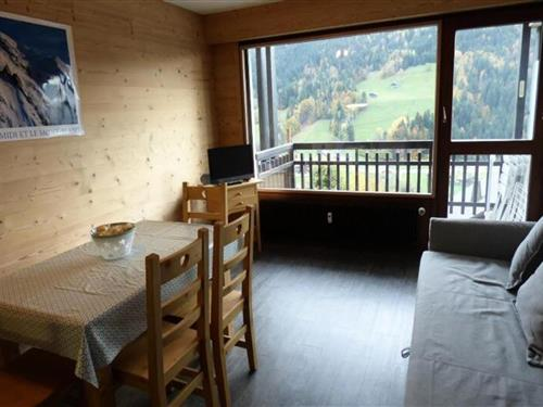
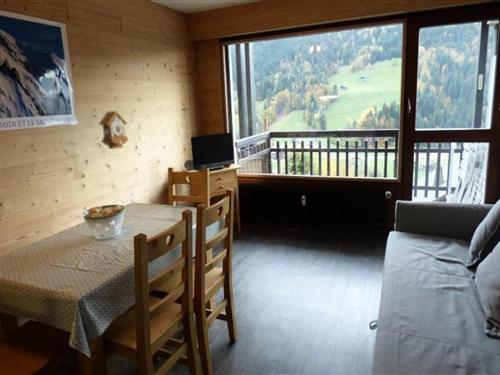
+ cuckoo clock (114, 130)
